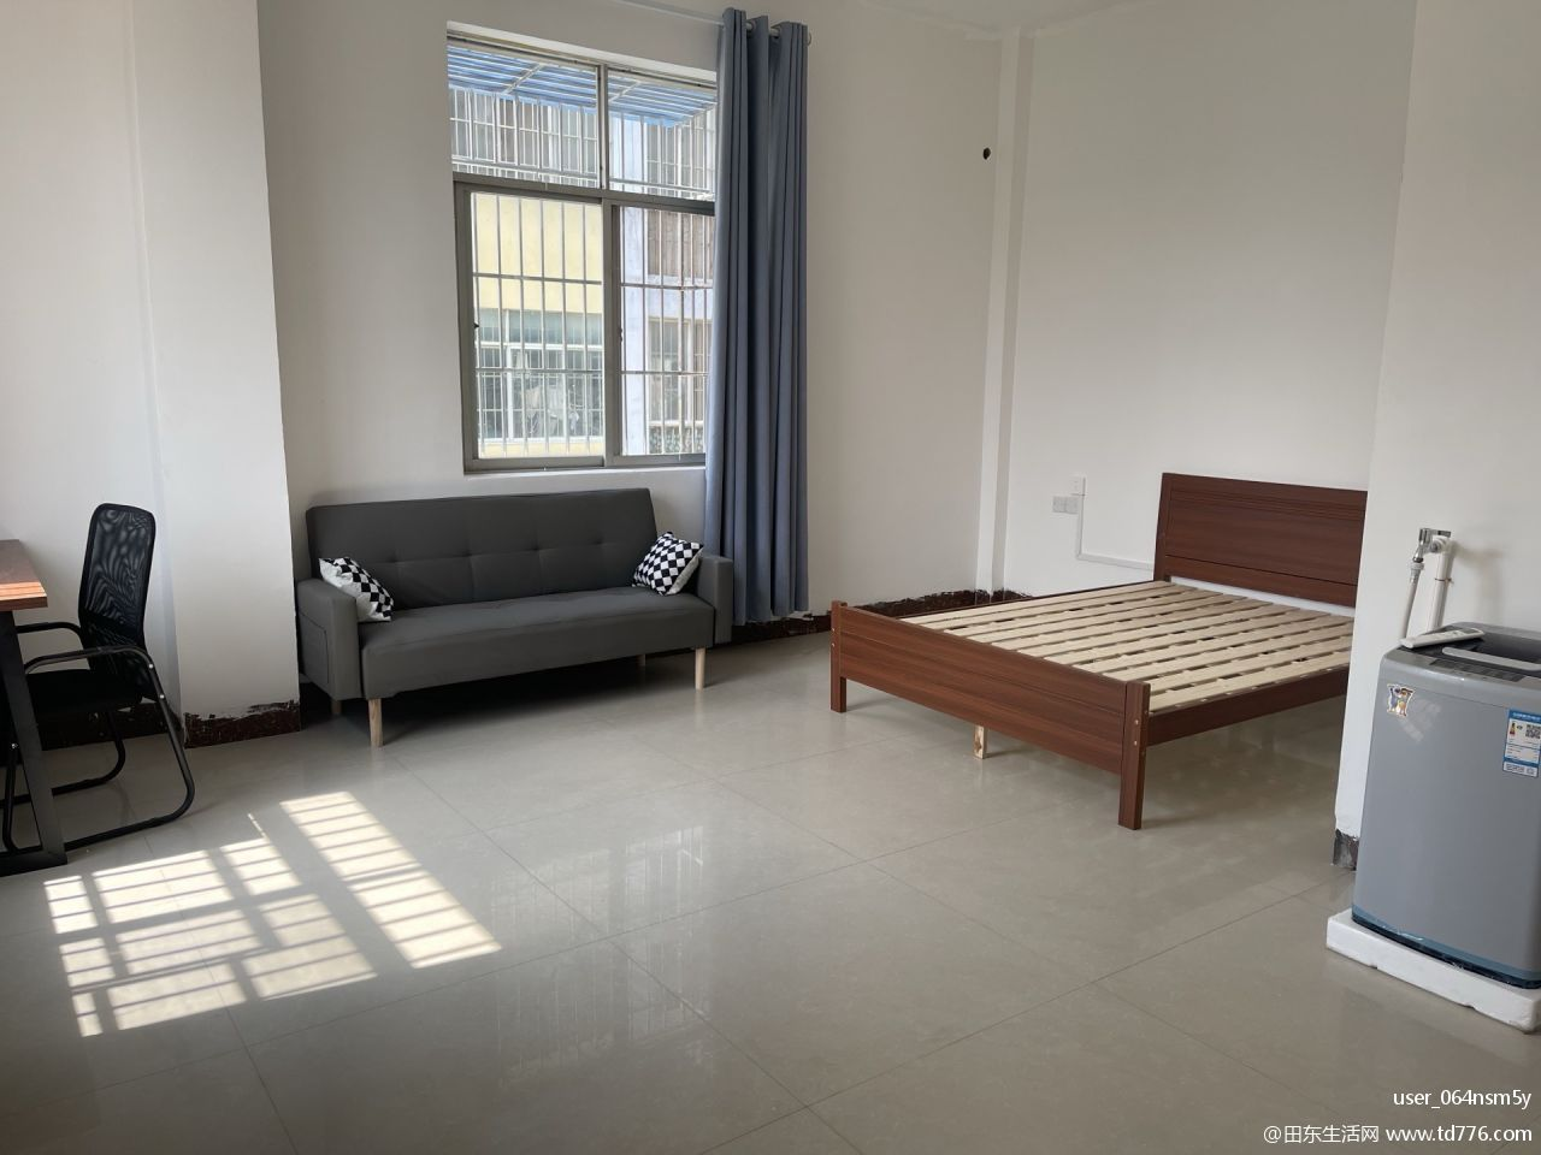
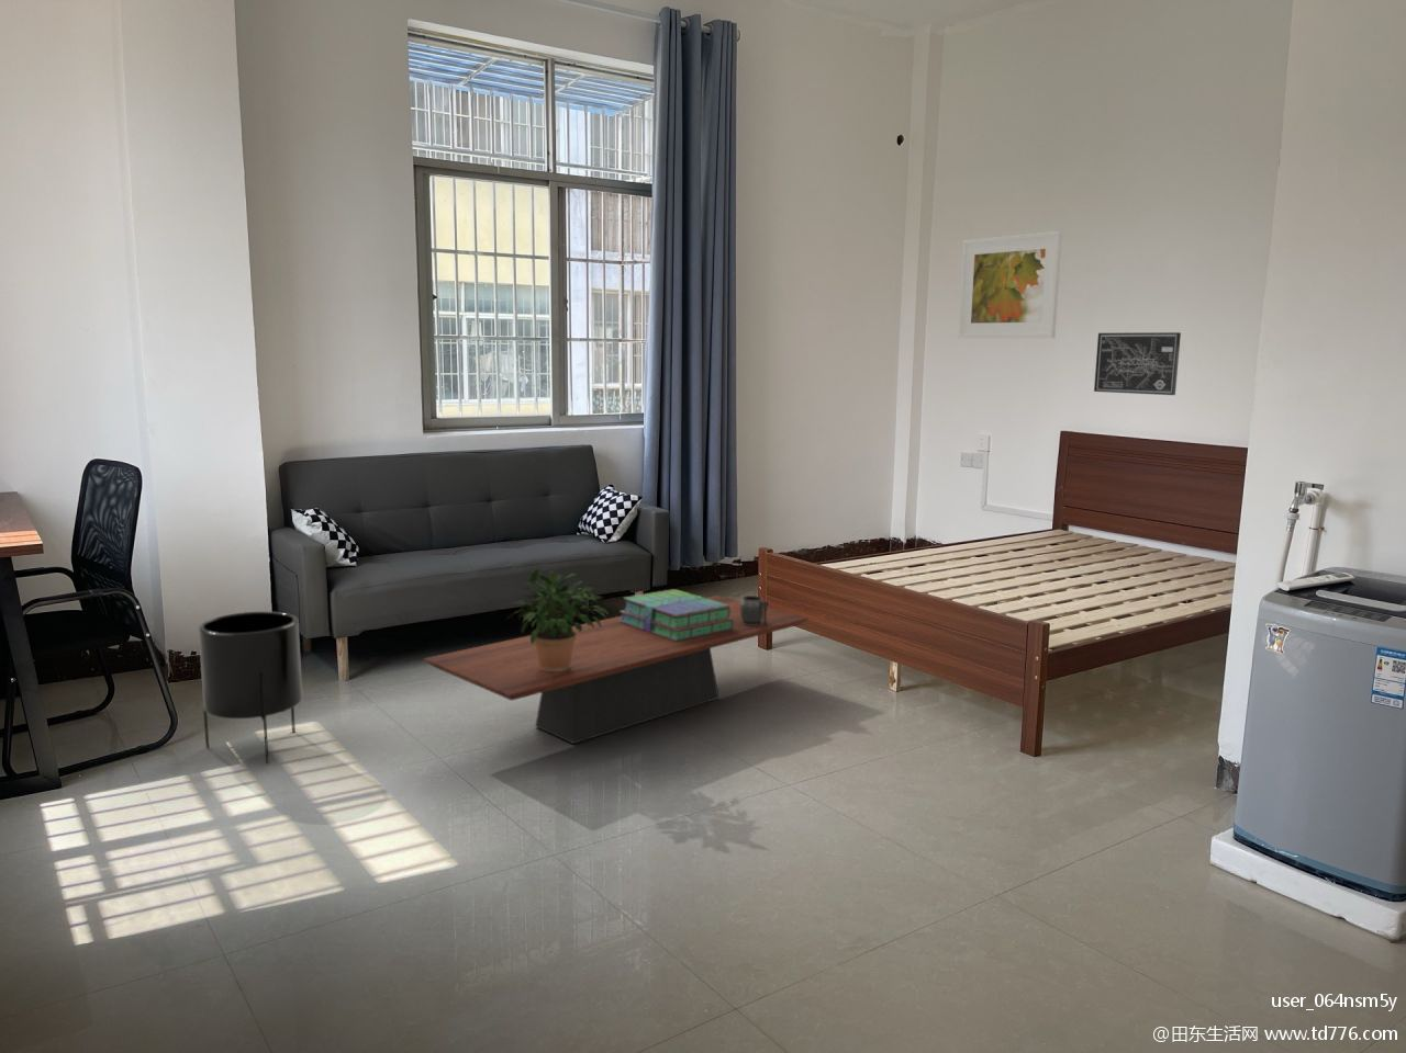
+ mug (756, 609)
+ planter (252, 685)
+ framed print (1007, 288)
+ wall art (1135, 363)
+ coffee table (631, 674)
+ stack of books (675, 612)
+ potted plant (561, 614)
